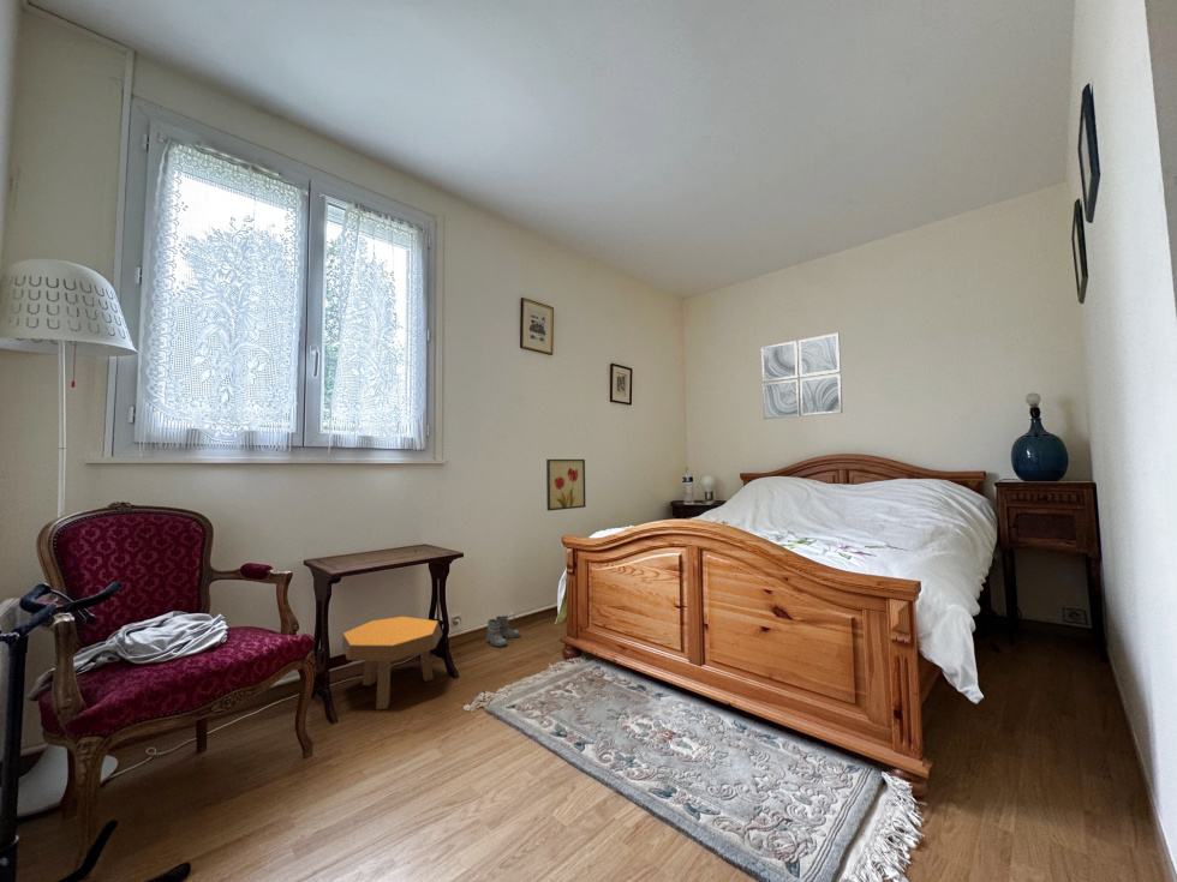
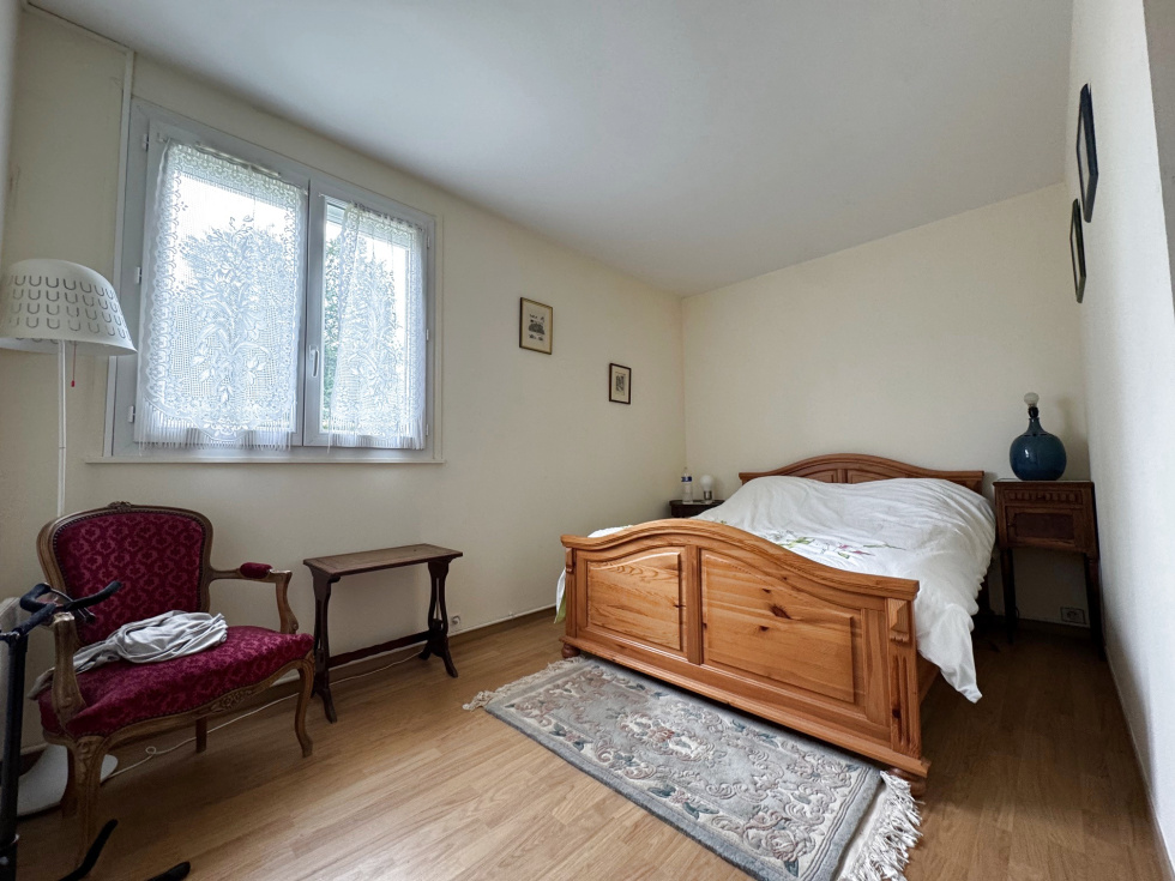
- wall art (800, 379)
- boots (501, 630)
- wall art (566, 484)
- footstool (392, 658)
